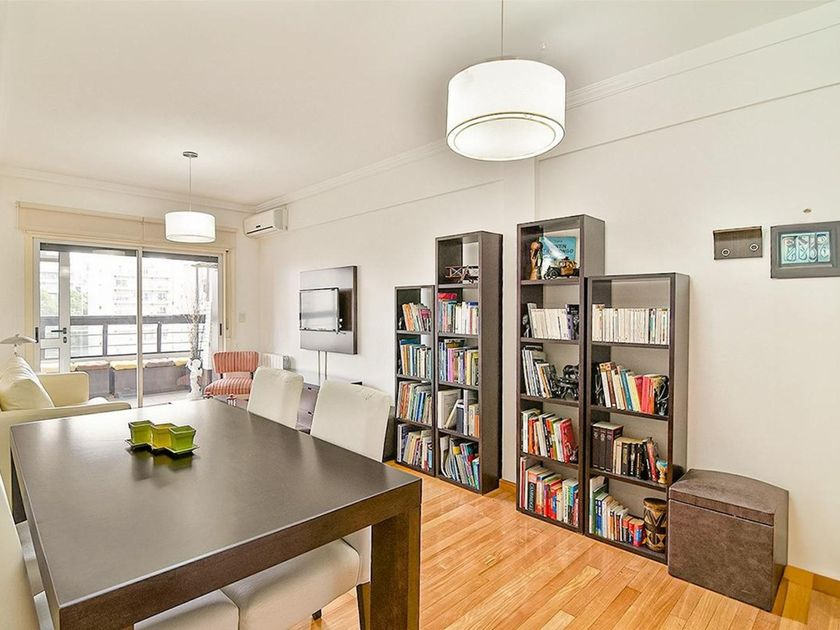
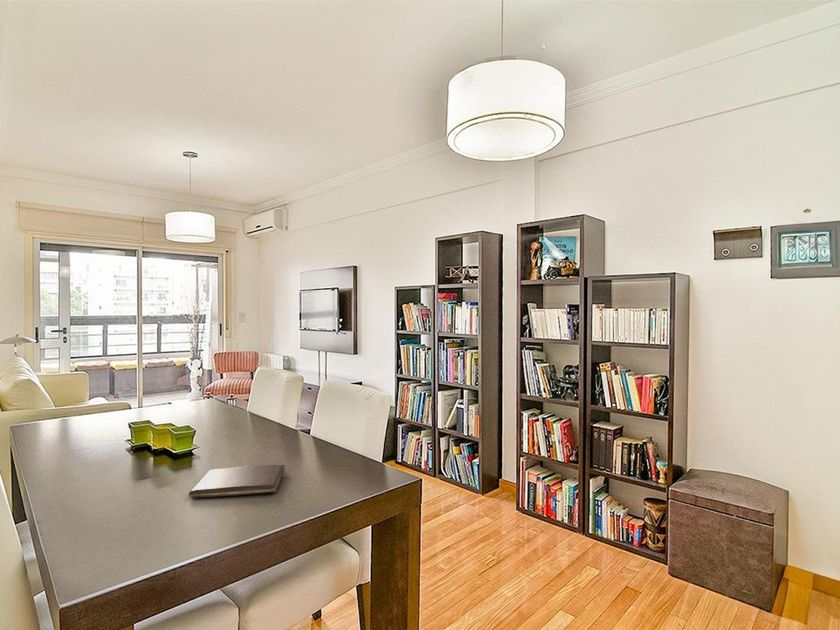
+ book (240, 479)
